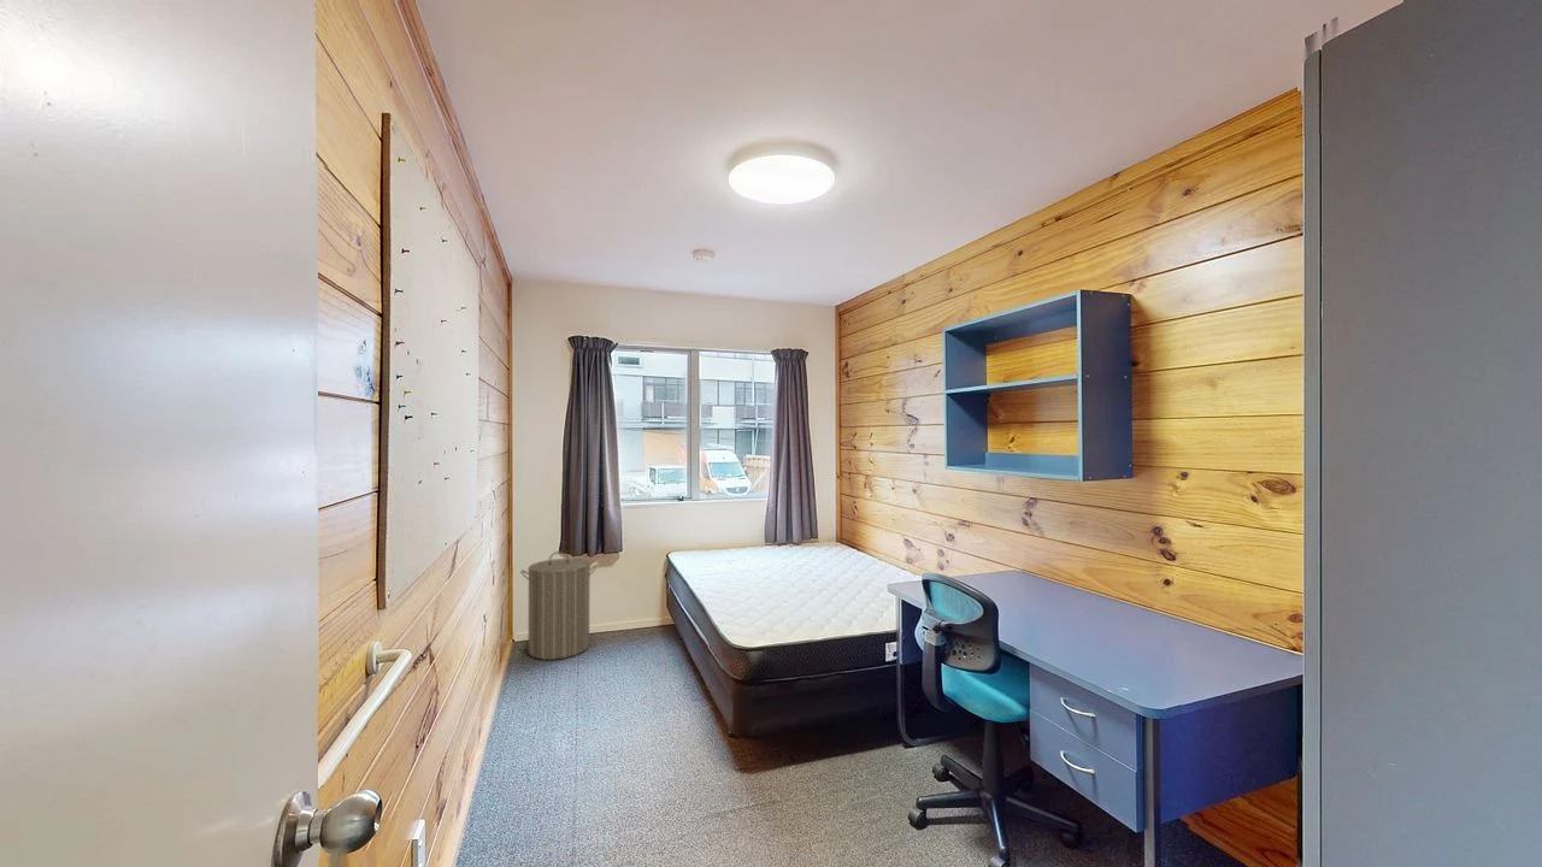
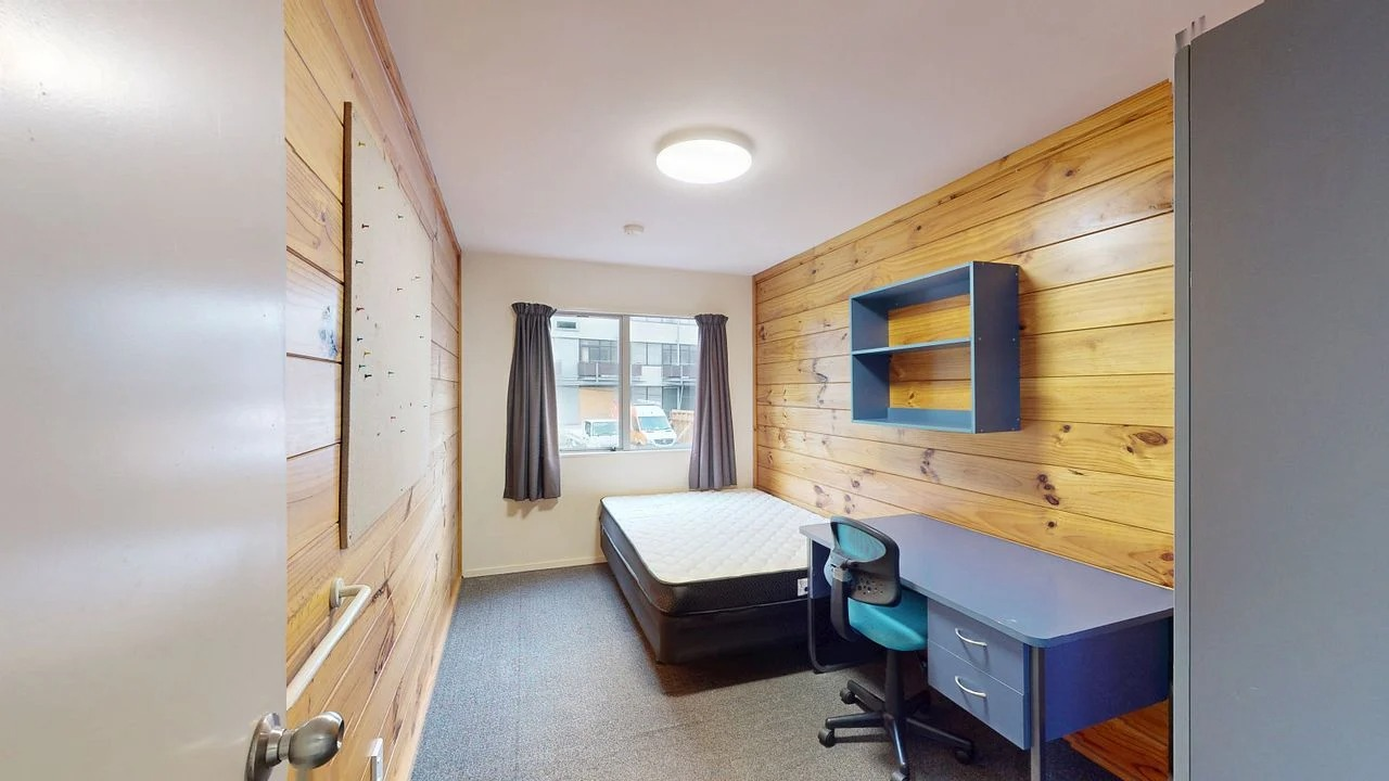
- laundry hamper (559, 600)
